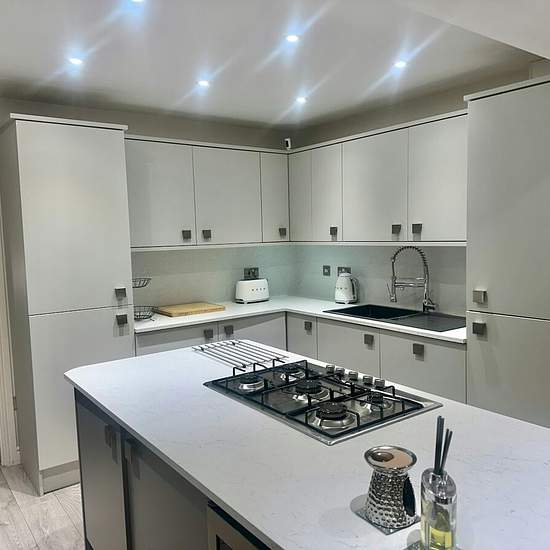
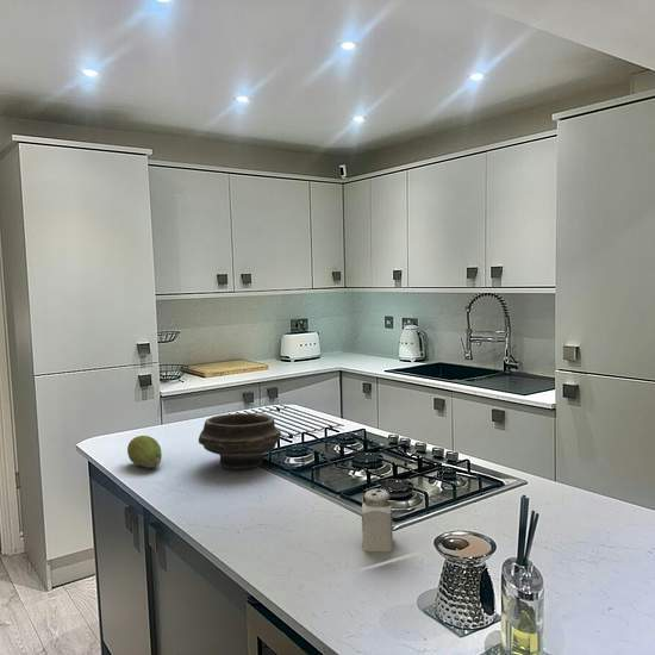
+ salt shaker (376, 518)
+ bowl (239, 441)
+ fruit (145, 451)
